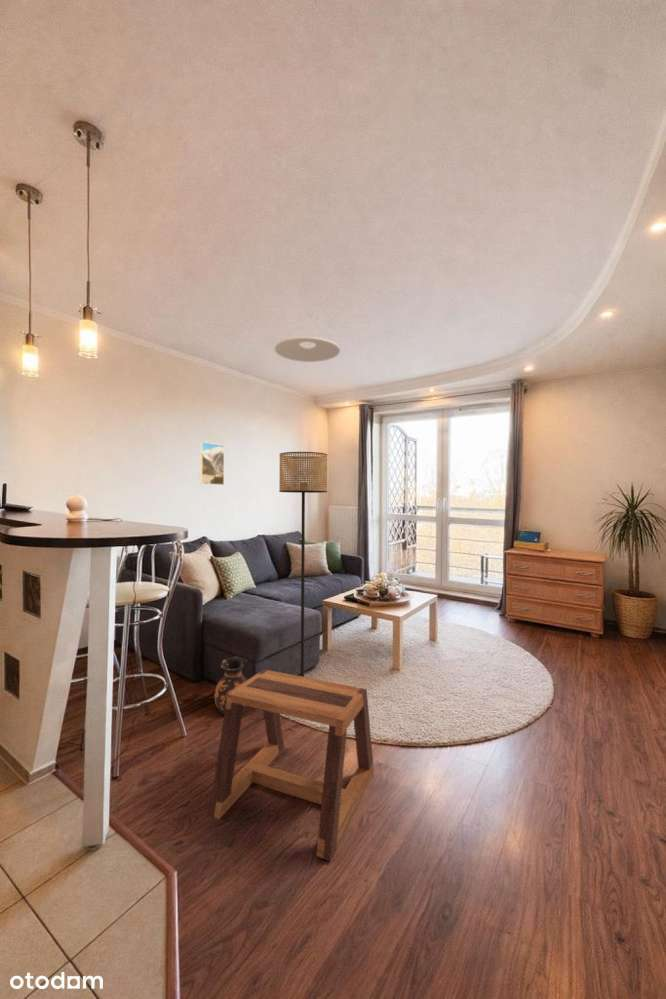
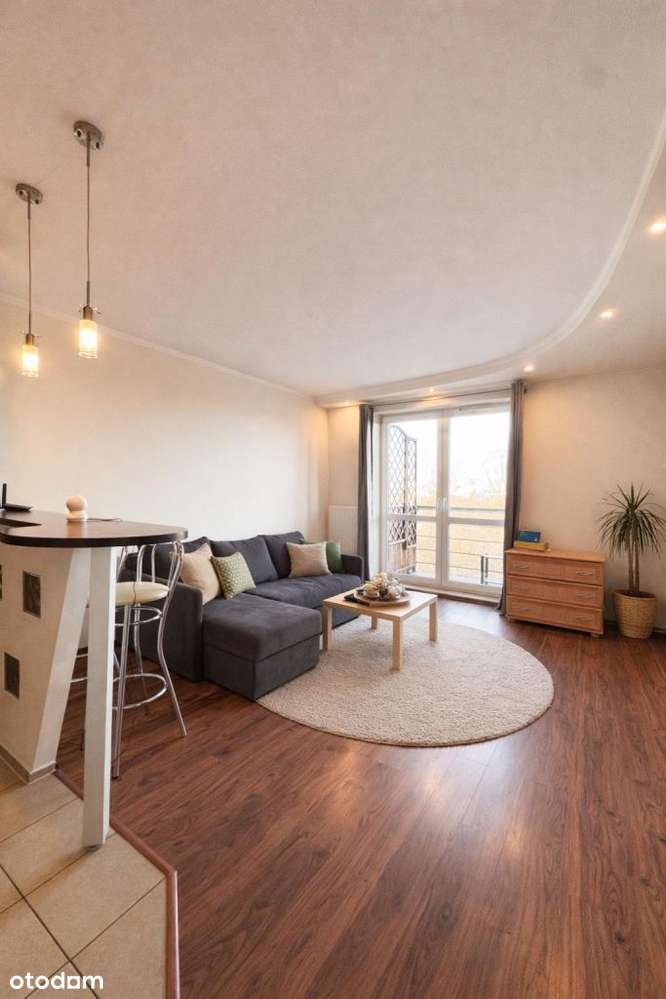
- stool (283, 742)
- ceiling light (307, 349)
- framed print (212, 464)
- floor lamp (302, 577)
- ceramic jug (233, 684)
